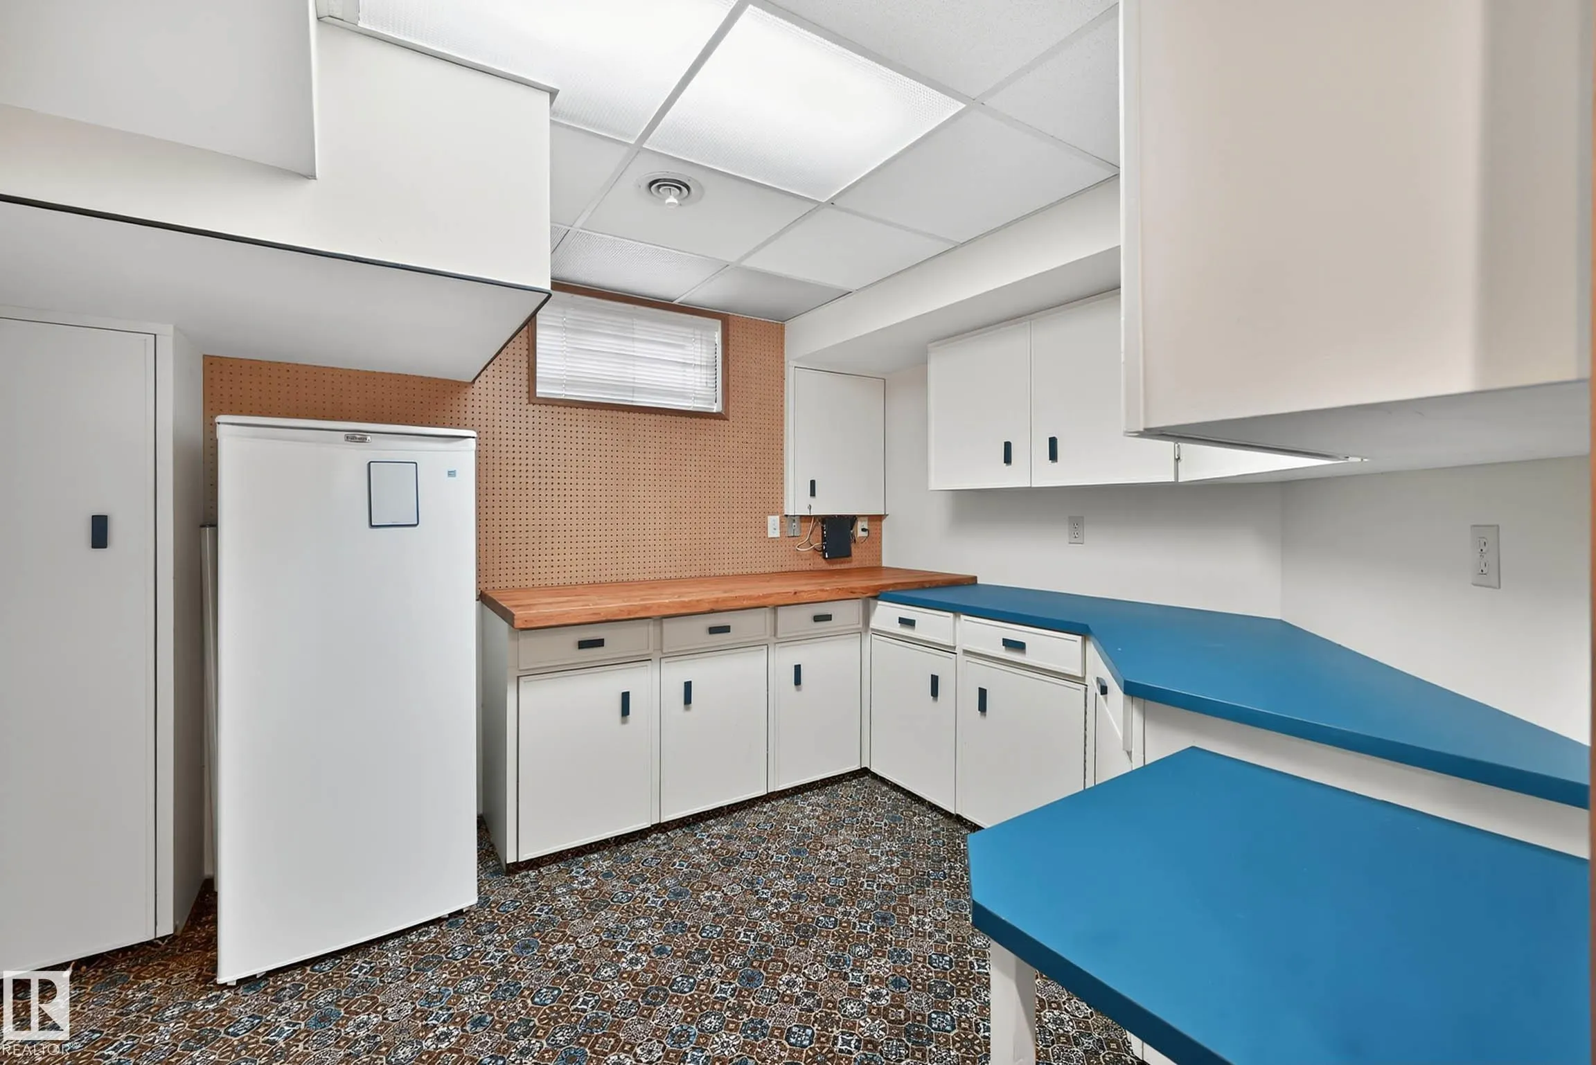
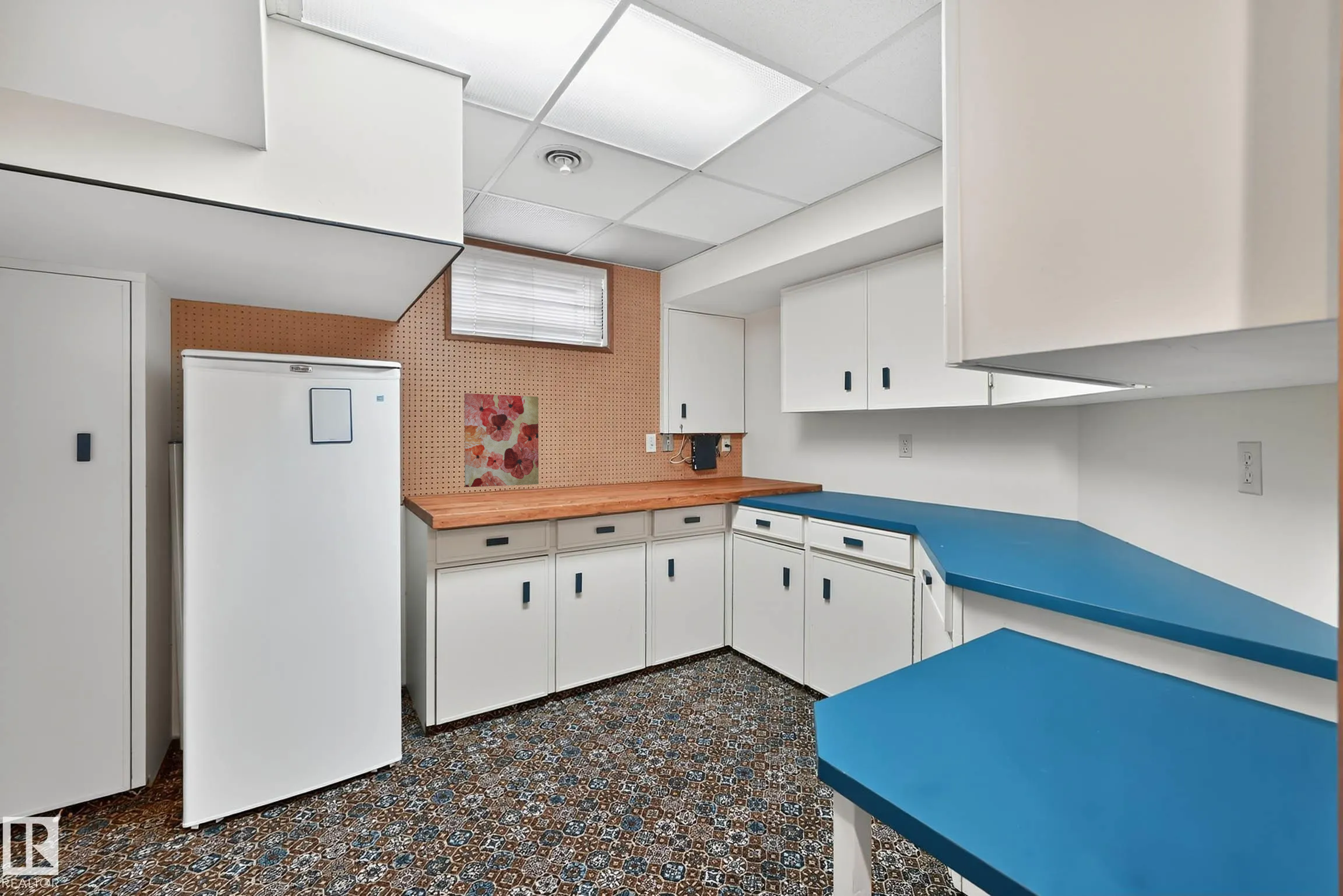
+ wall art (502, 440)
